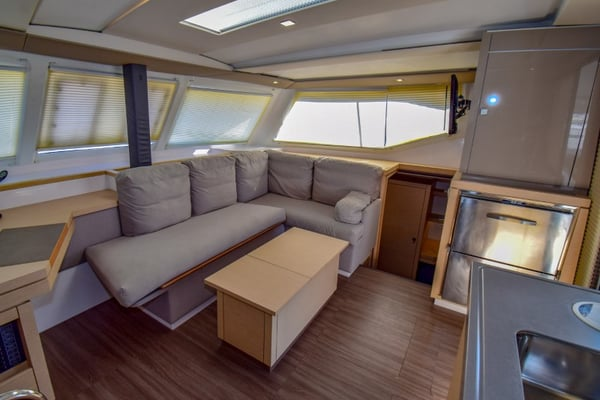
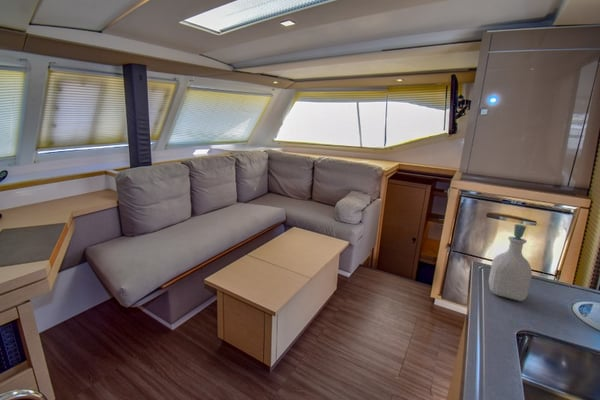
+ soap bottle (512, 260)
